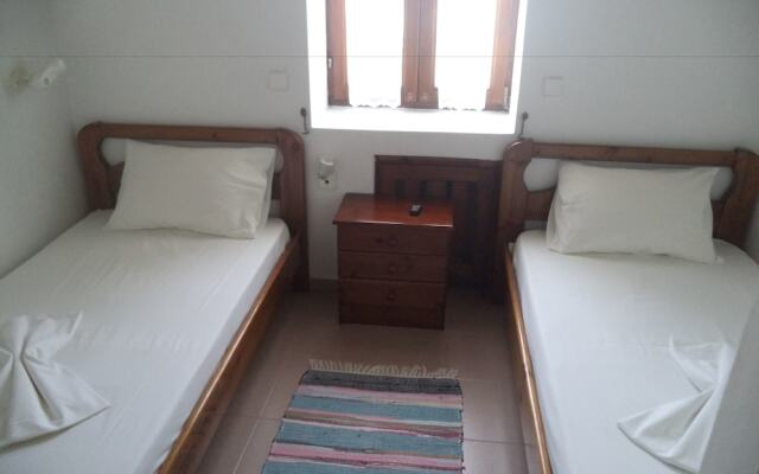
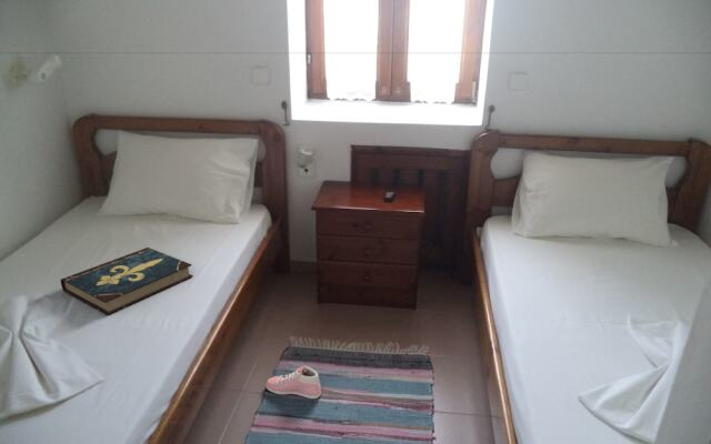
+ book (128, 276)
+ sneaker (292, 377)
